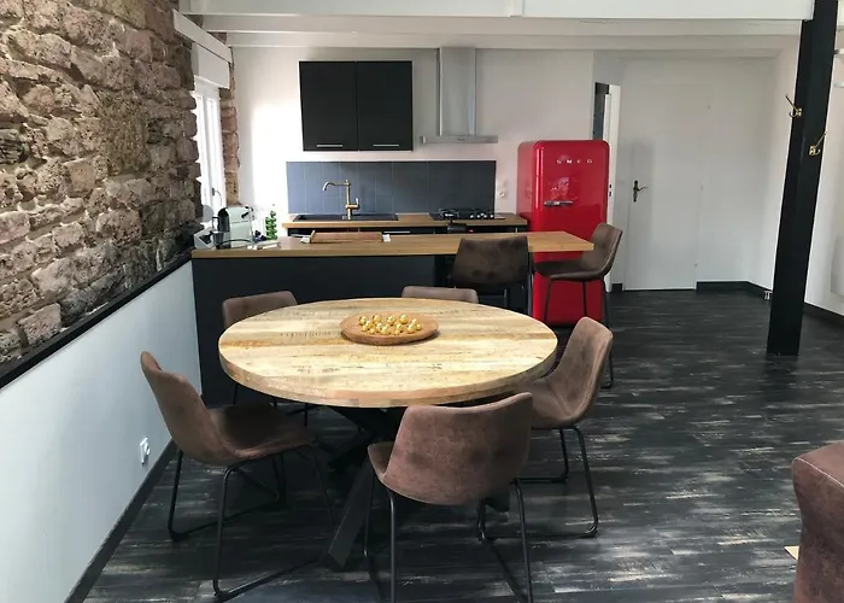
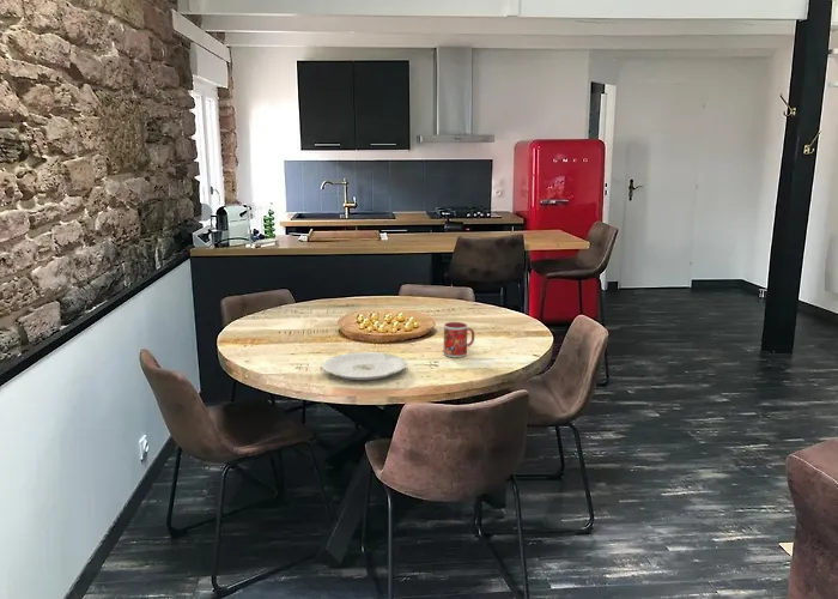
+ mug (460, 338)
+ plate (364, 367)
